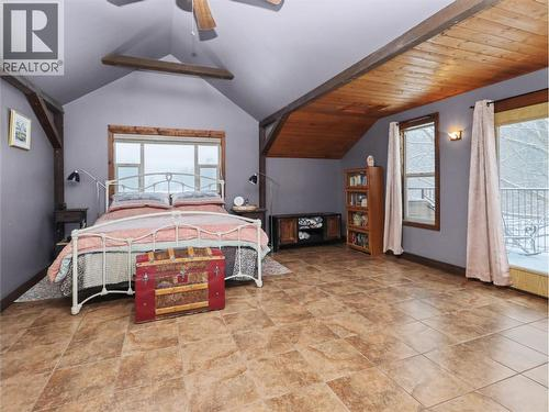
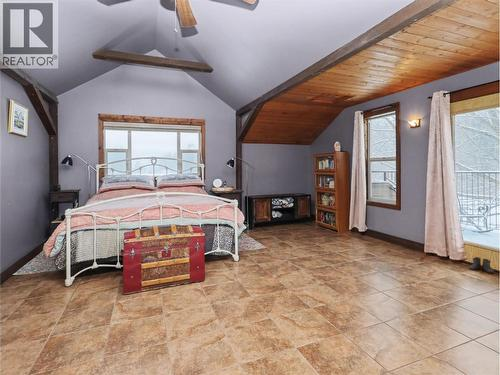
+ boots (480, 264)
